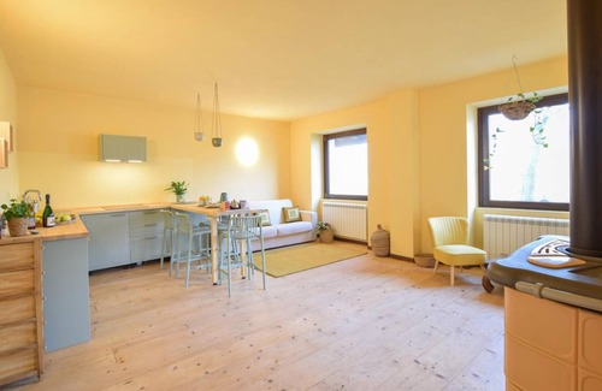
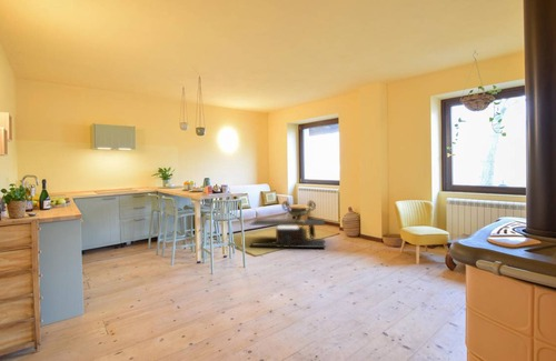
+ decorative urn (298, 211)
+ coffee table (288, 232)
